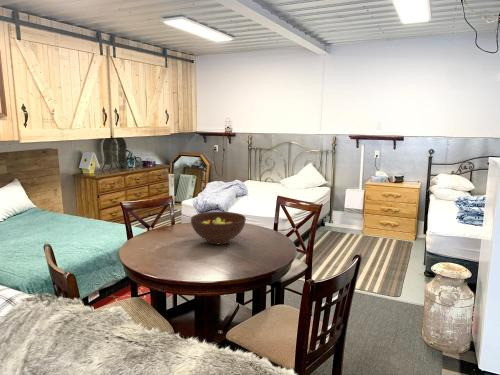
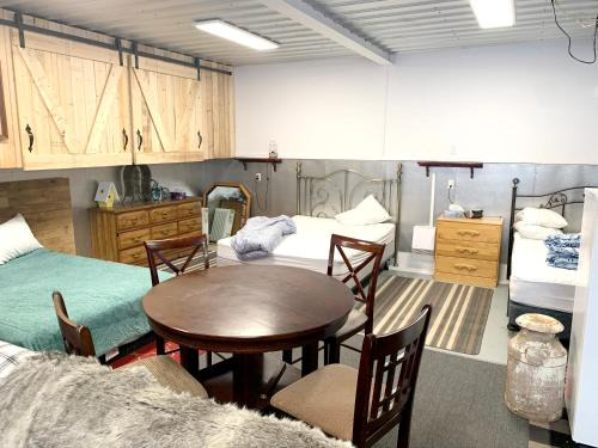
- fruit bowl (218, 229)
